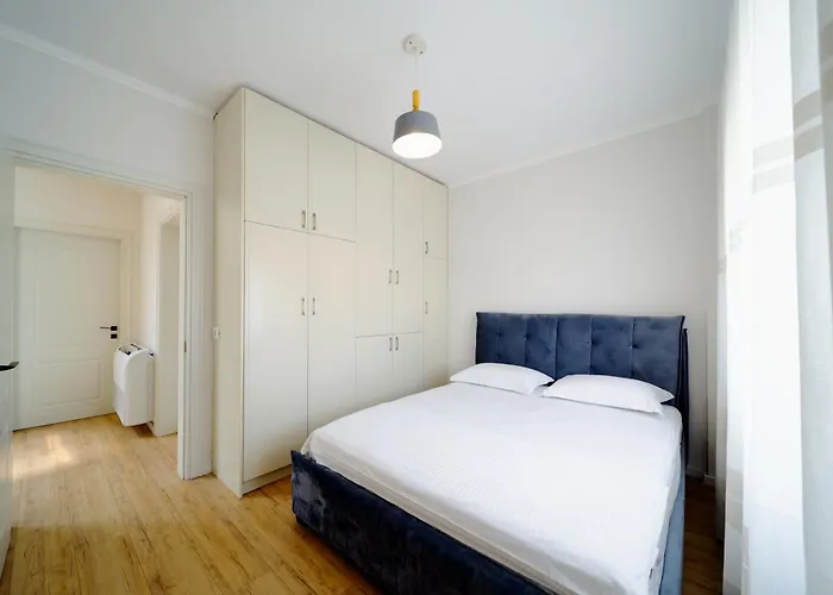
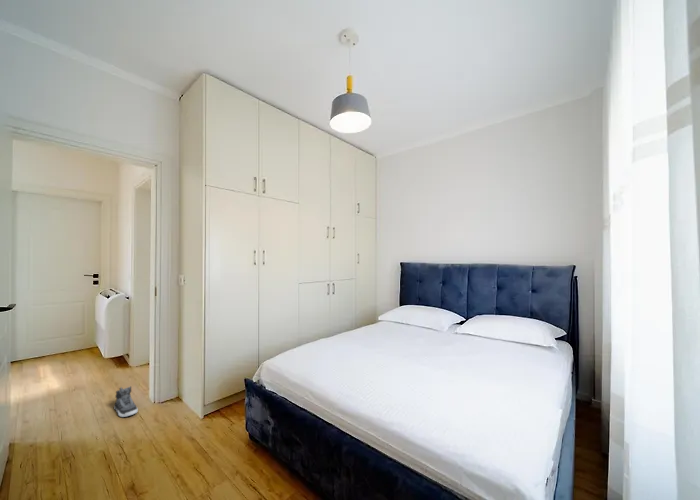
+ sneaker (125, 400)
